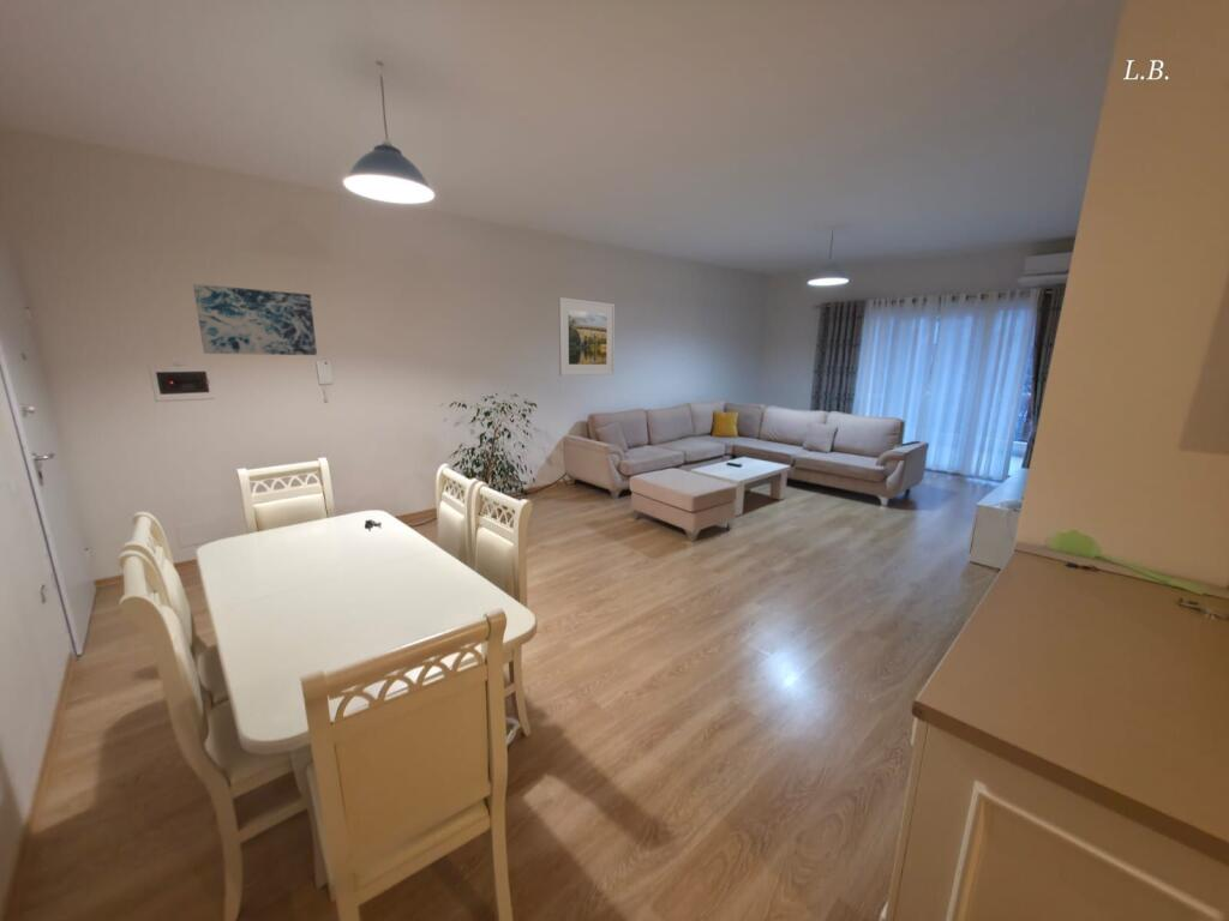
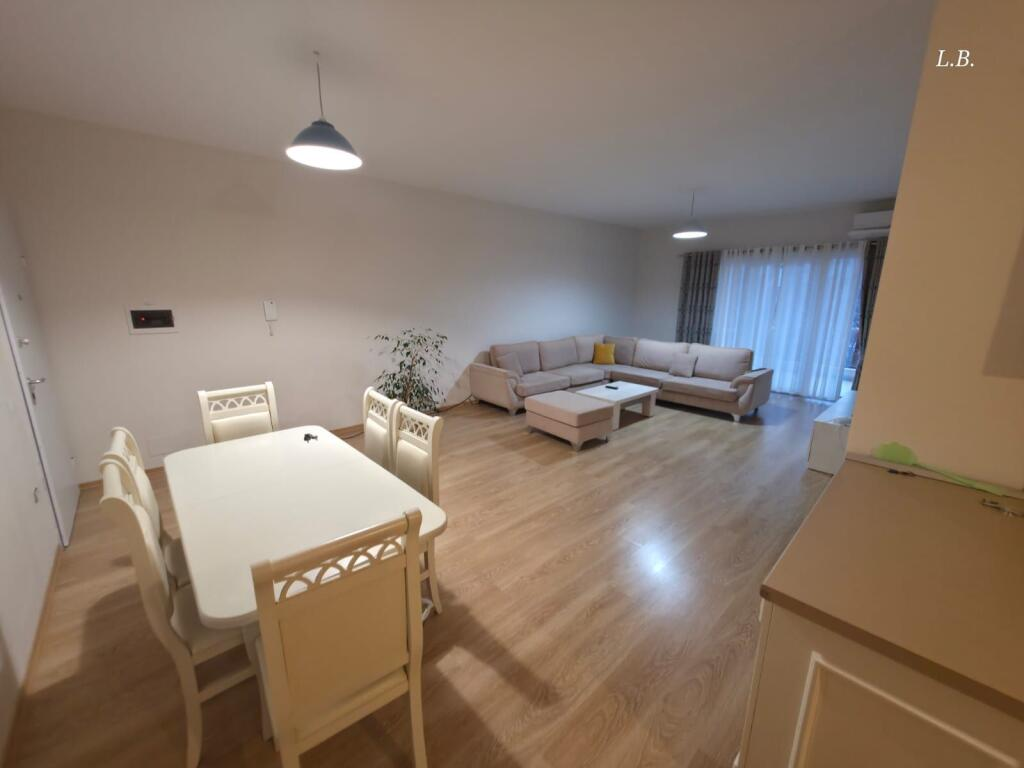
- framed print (587, 338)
- wall art (259, 323)
